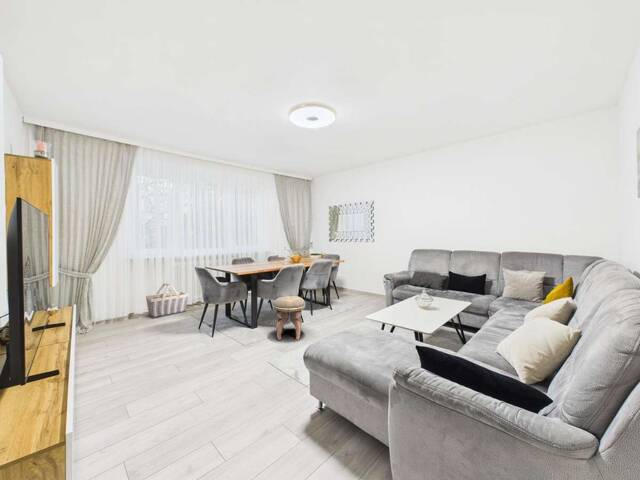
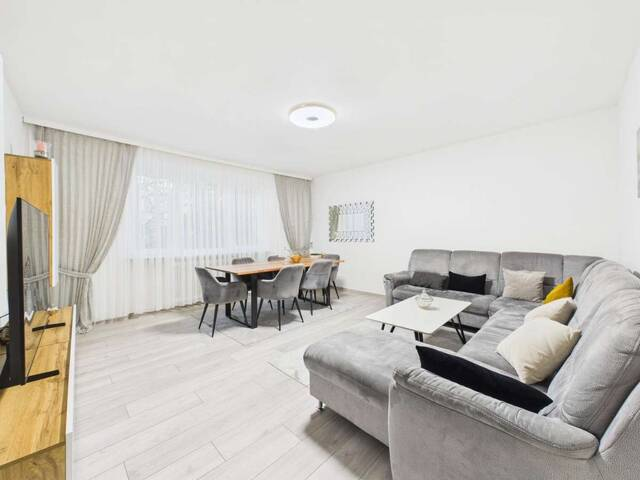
- basket (167, 298)
- footstool (290, 317)
